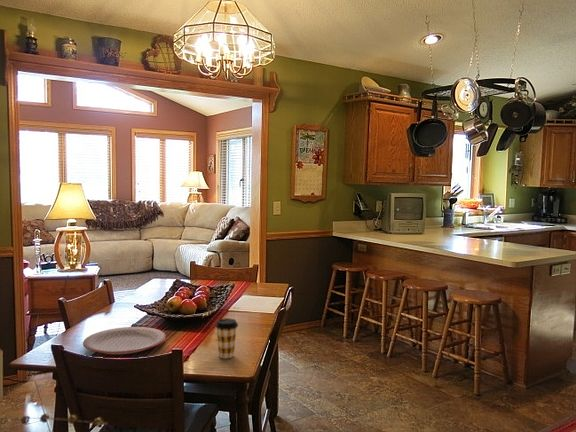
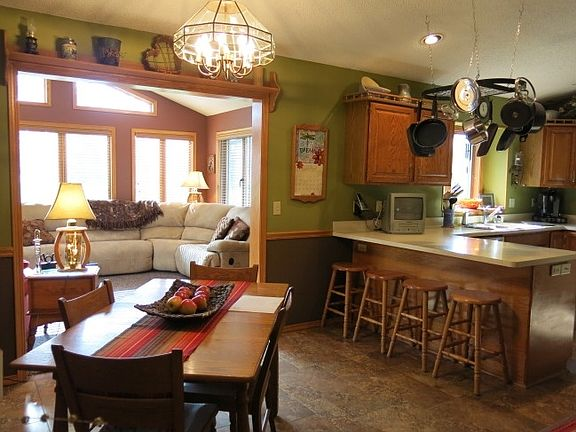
- plate (125, 341)
- coffee cup (226, 338)
